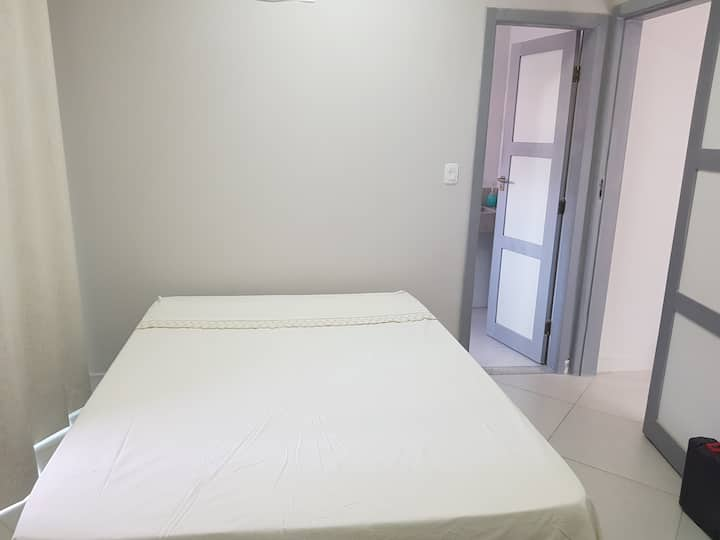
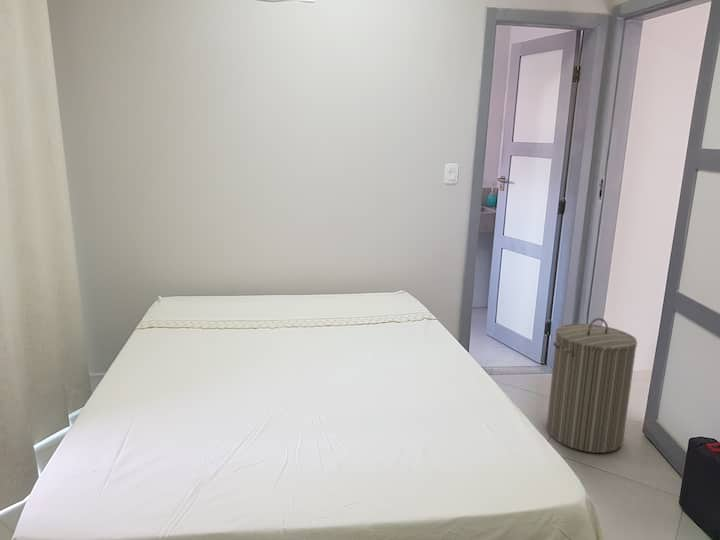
+ laundry hamper (590, 377)
